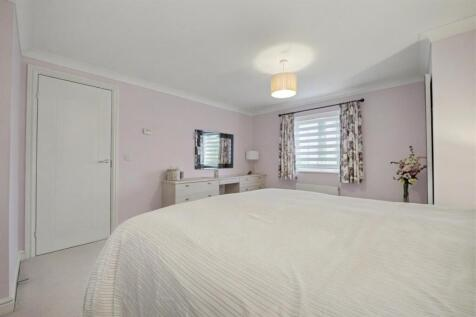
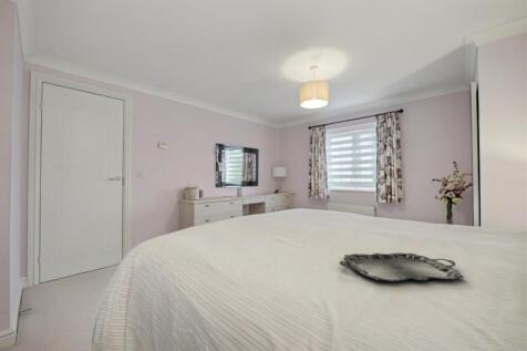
+ serving tray (396, 265)
